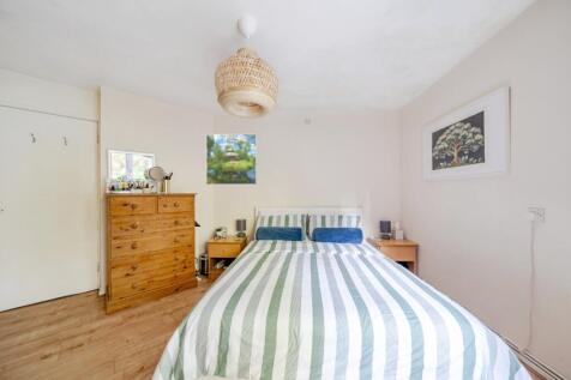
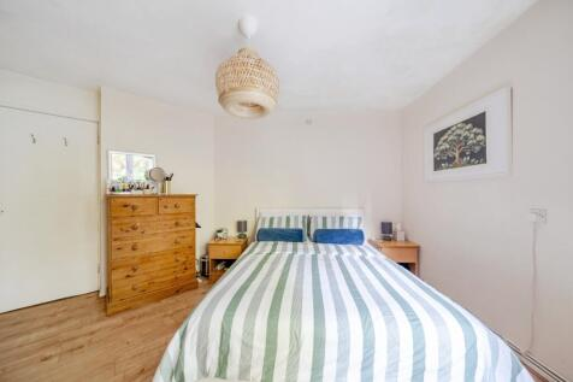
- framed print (230, 159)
